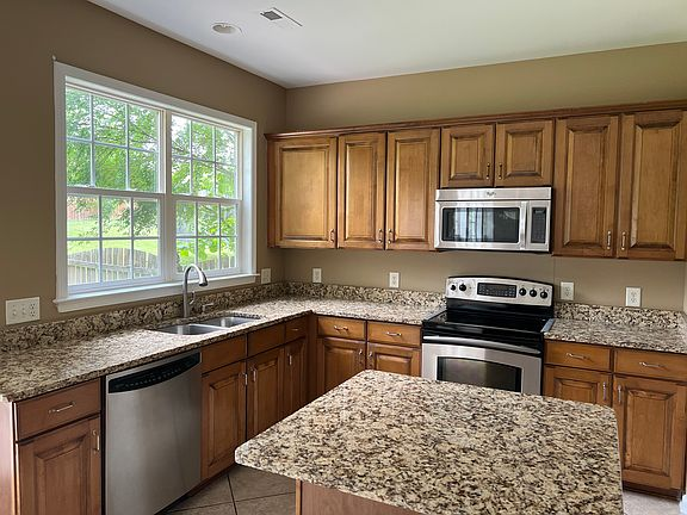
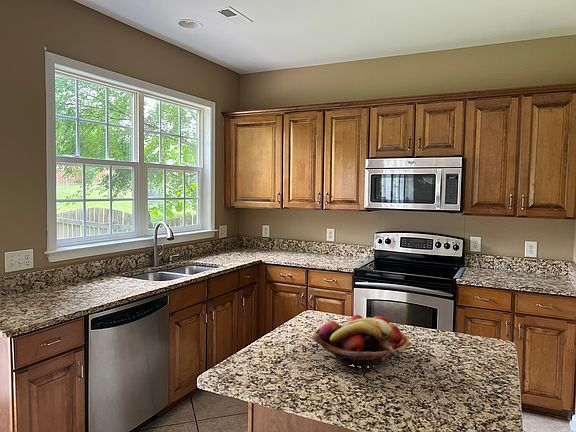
+ fruit basket (361, 335)
